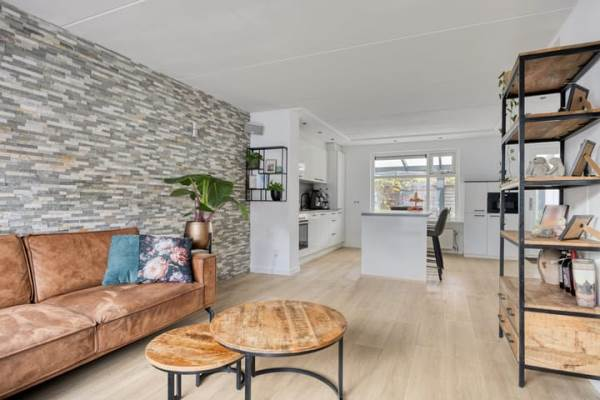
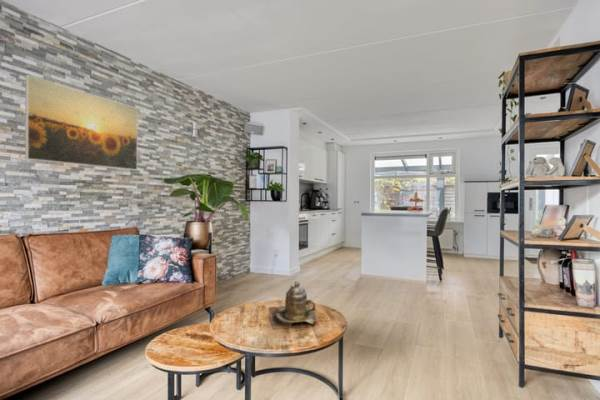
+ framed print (89, 129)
+ teapot (292, 299)
